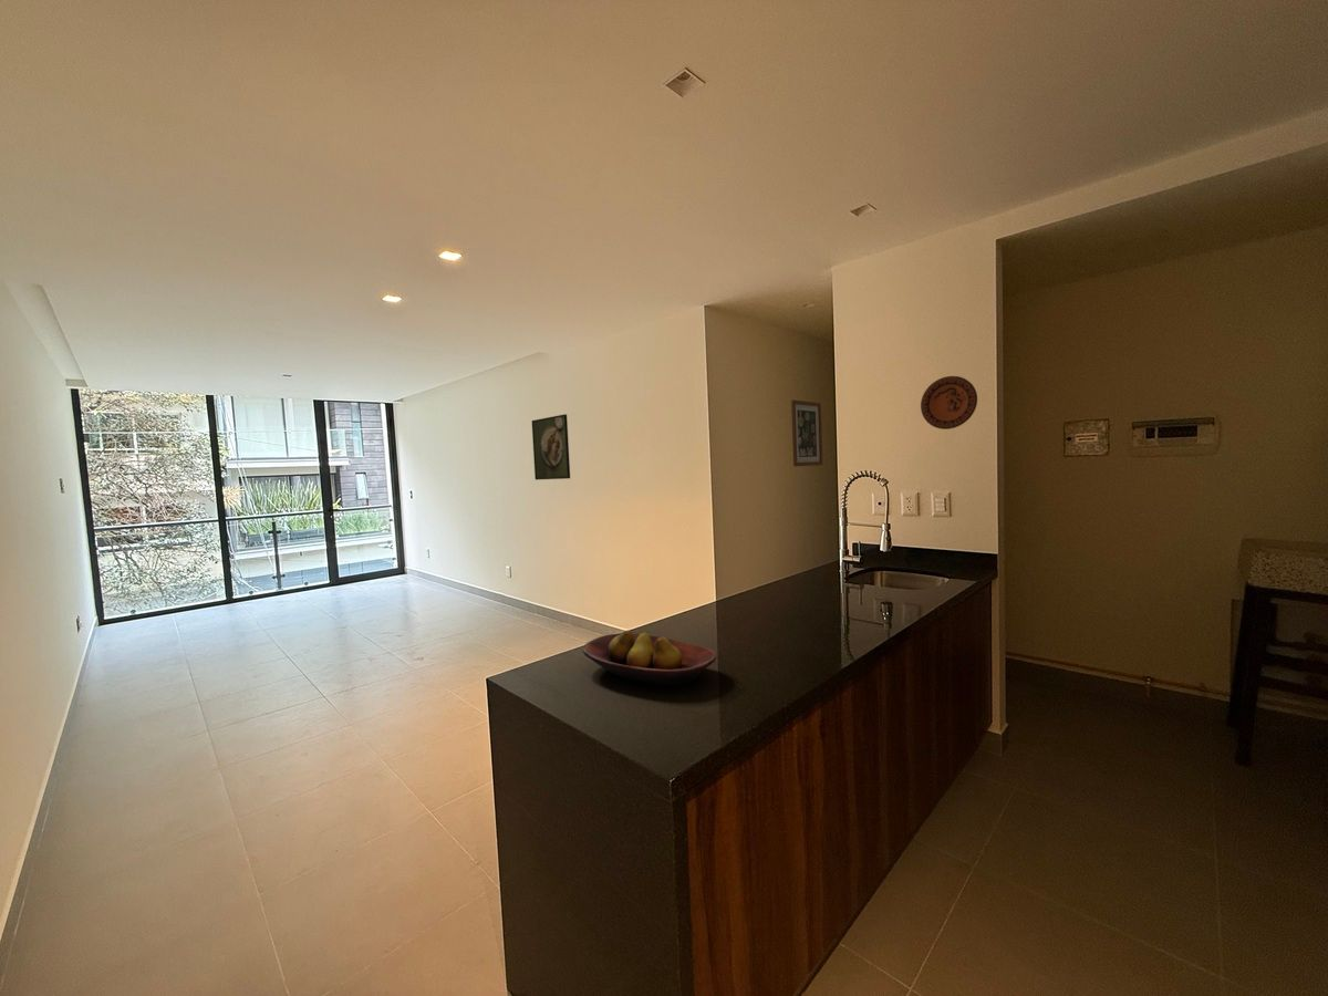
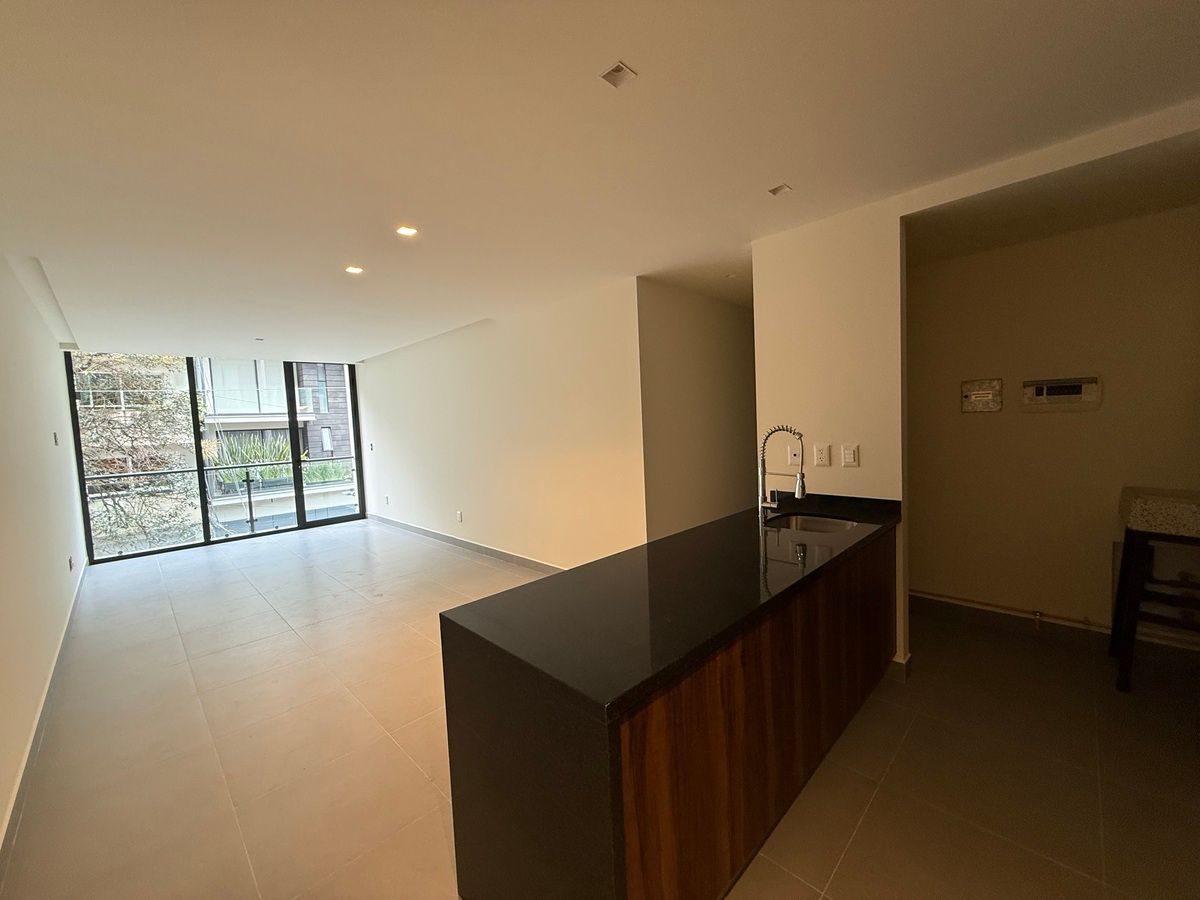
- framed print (550, 448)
- wall art (807, 433)
- decorative plate (947, 403)
- fruit bowl (646, 652)
